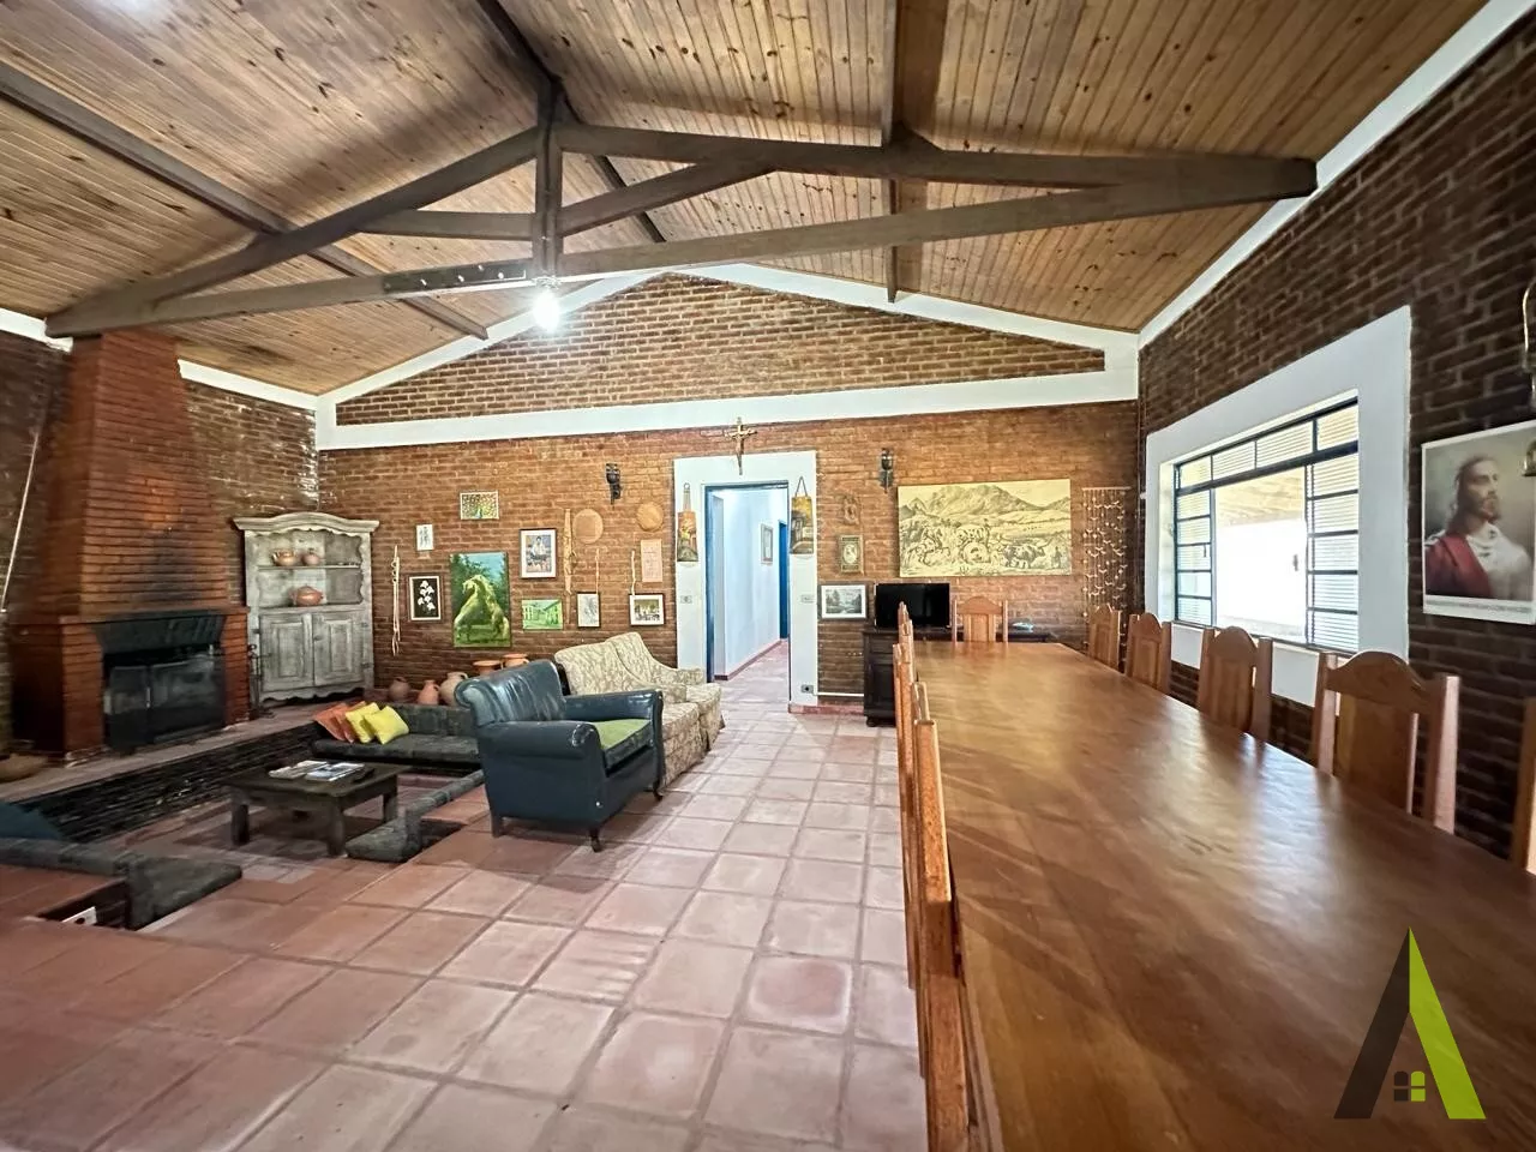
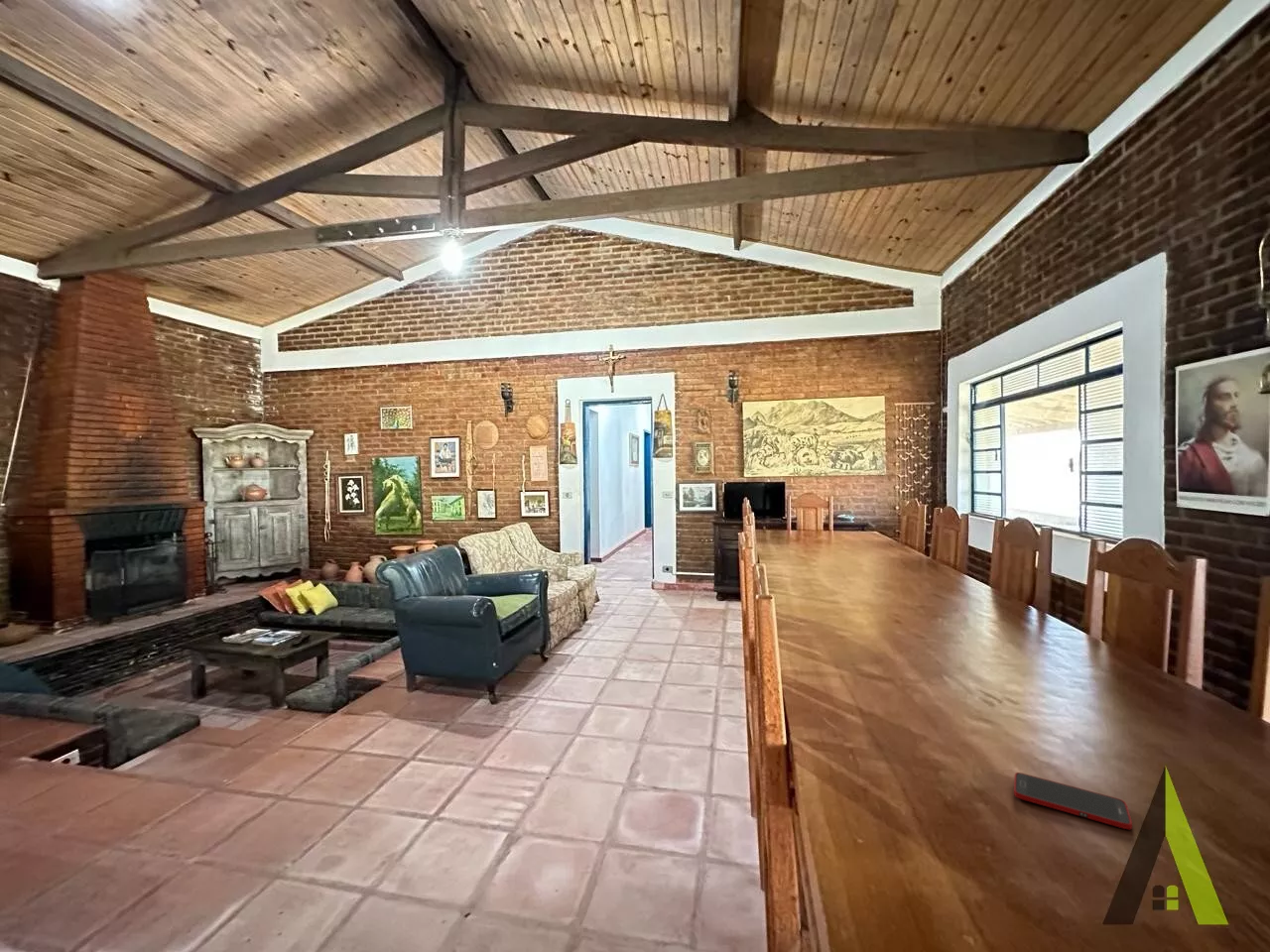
+ cell phone (1069, 798)
